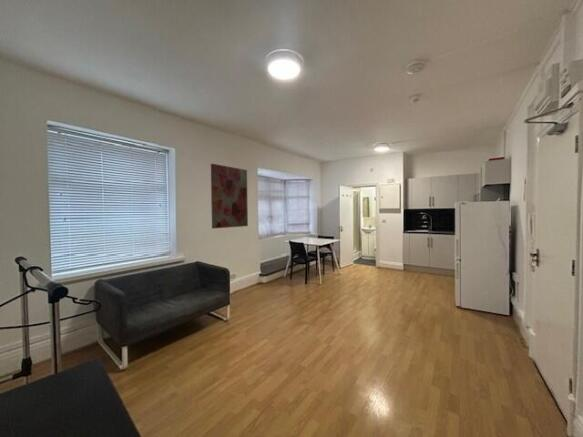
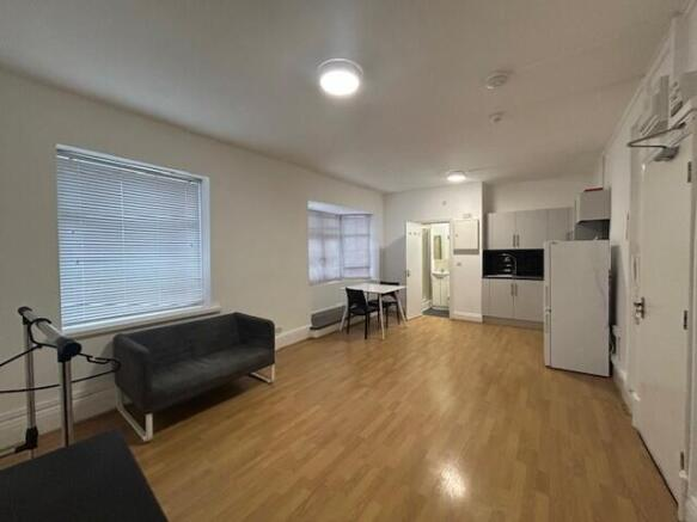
- wall art (230, 197)
